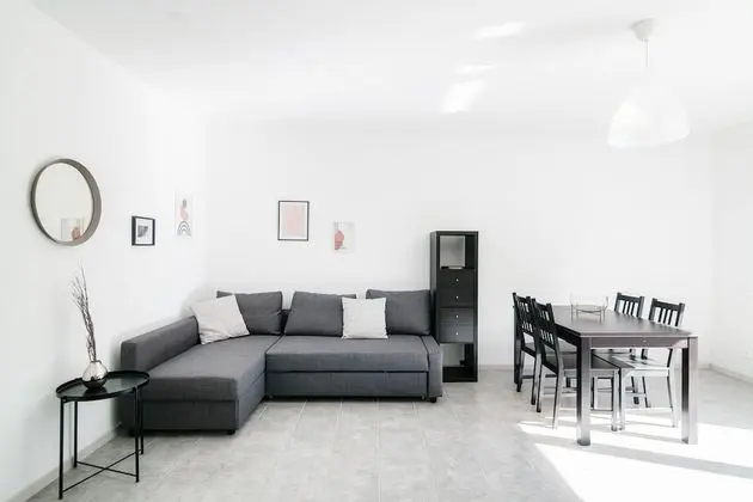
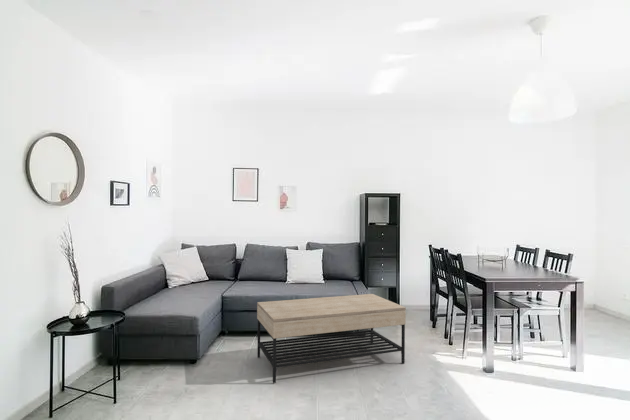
+ coffee table (329, 332)
